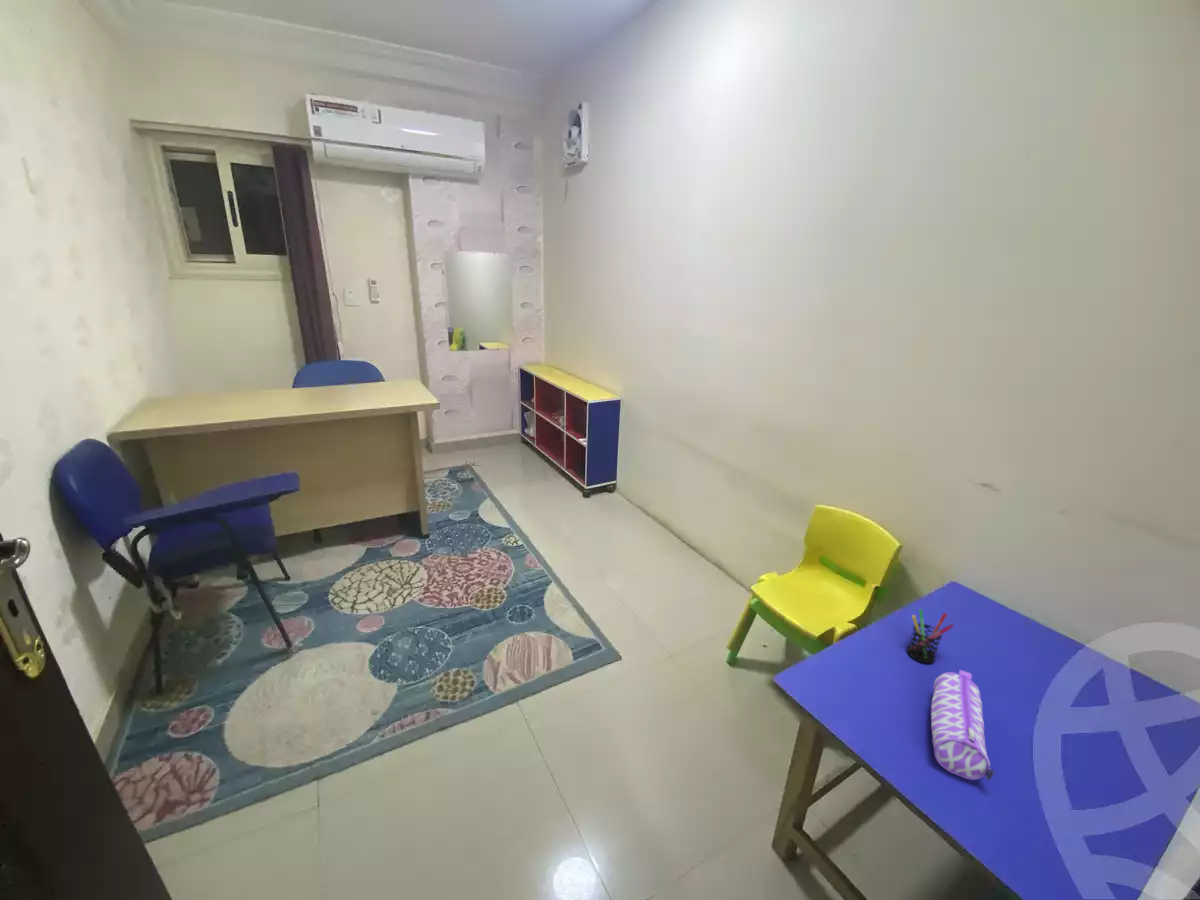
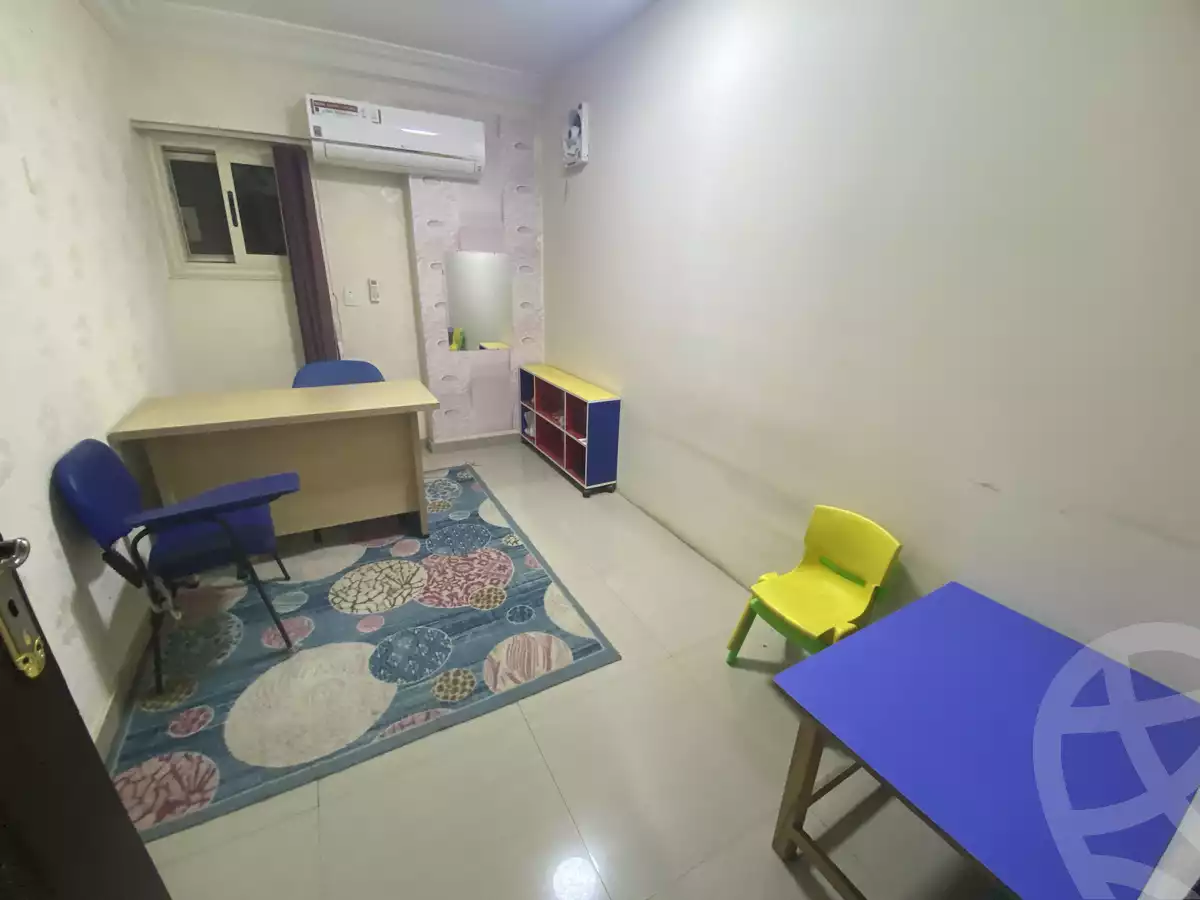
- pen holder (926, 633)
- pencil case (958, 721)
